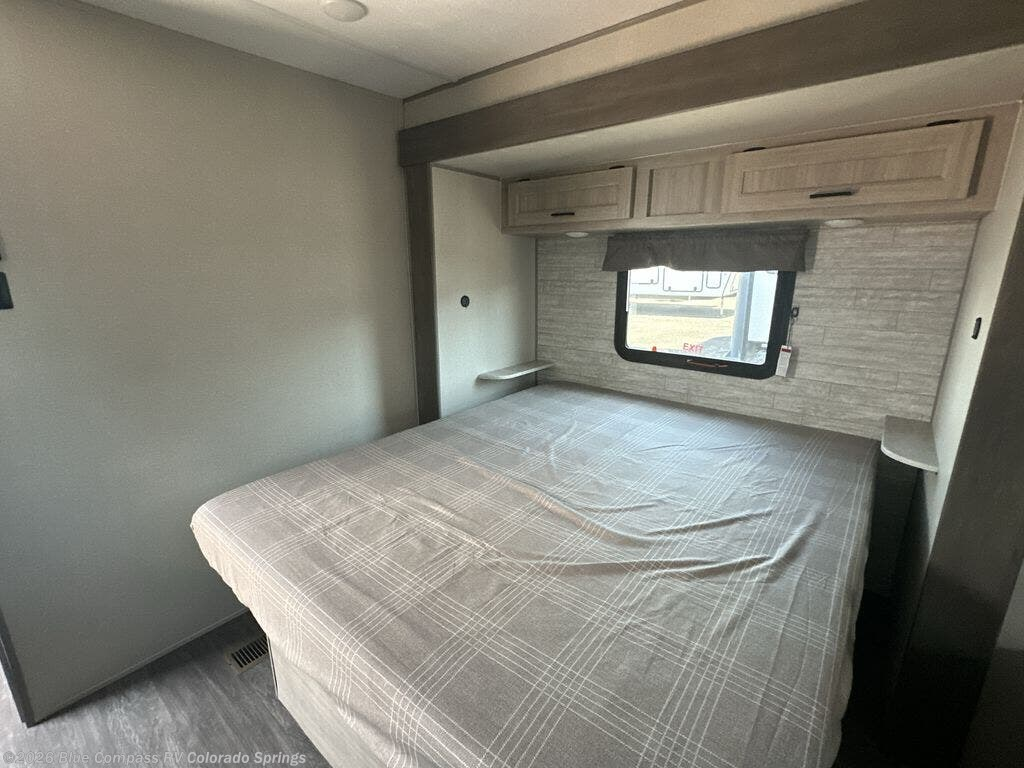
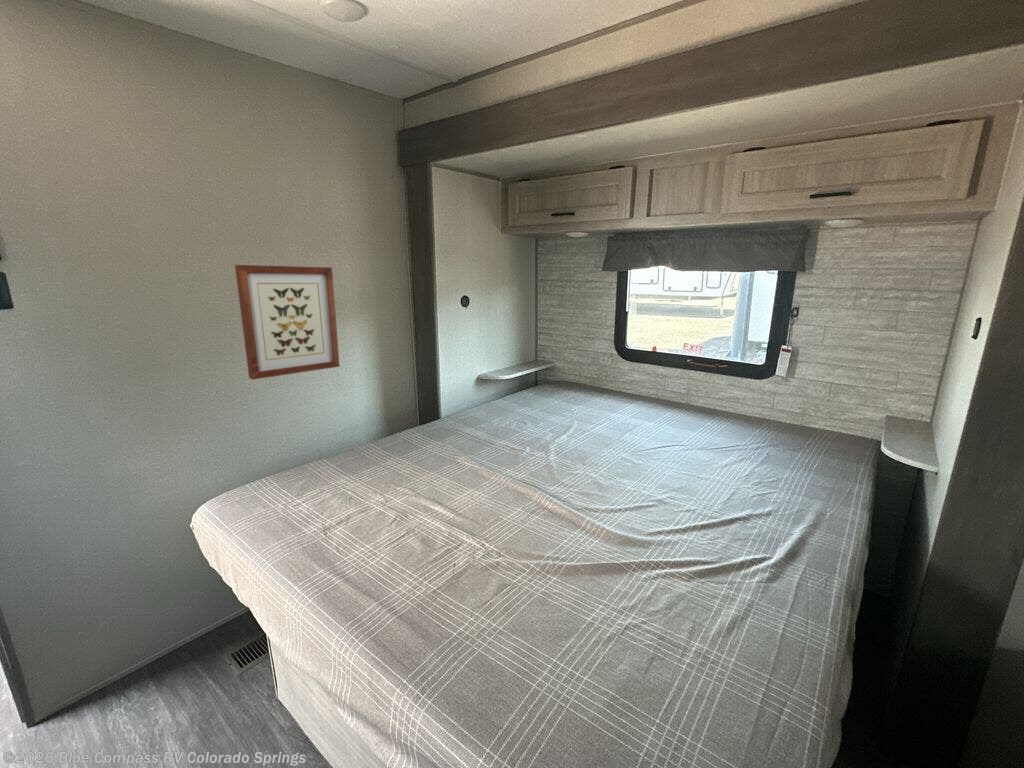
+ wall art (292, 320)
